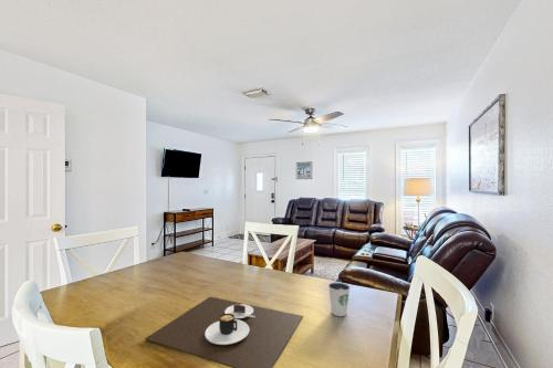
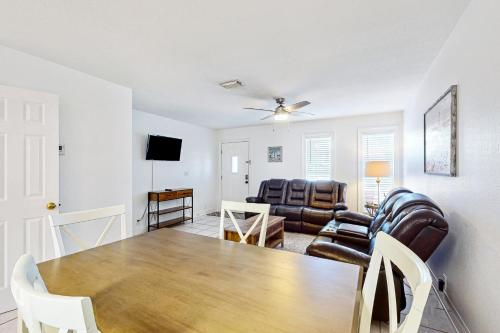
- place mat (230, 318)
- dixie cup (338, 299)
